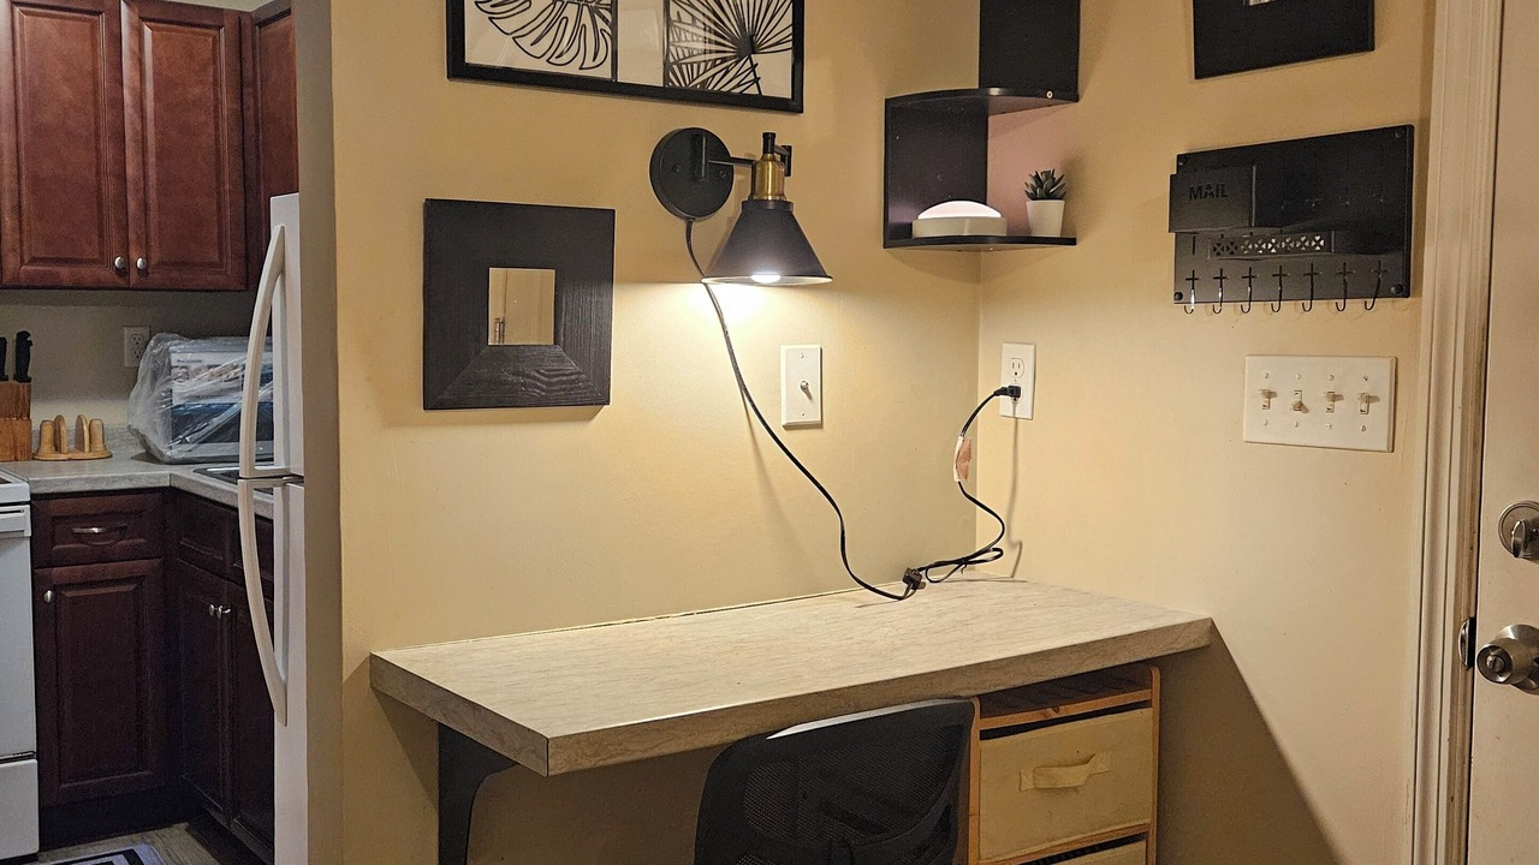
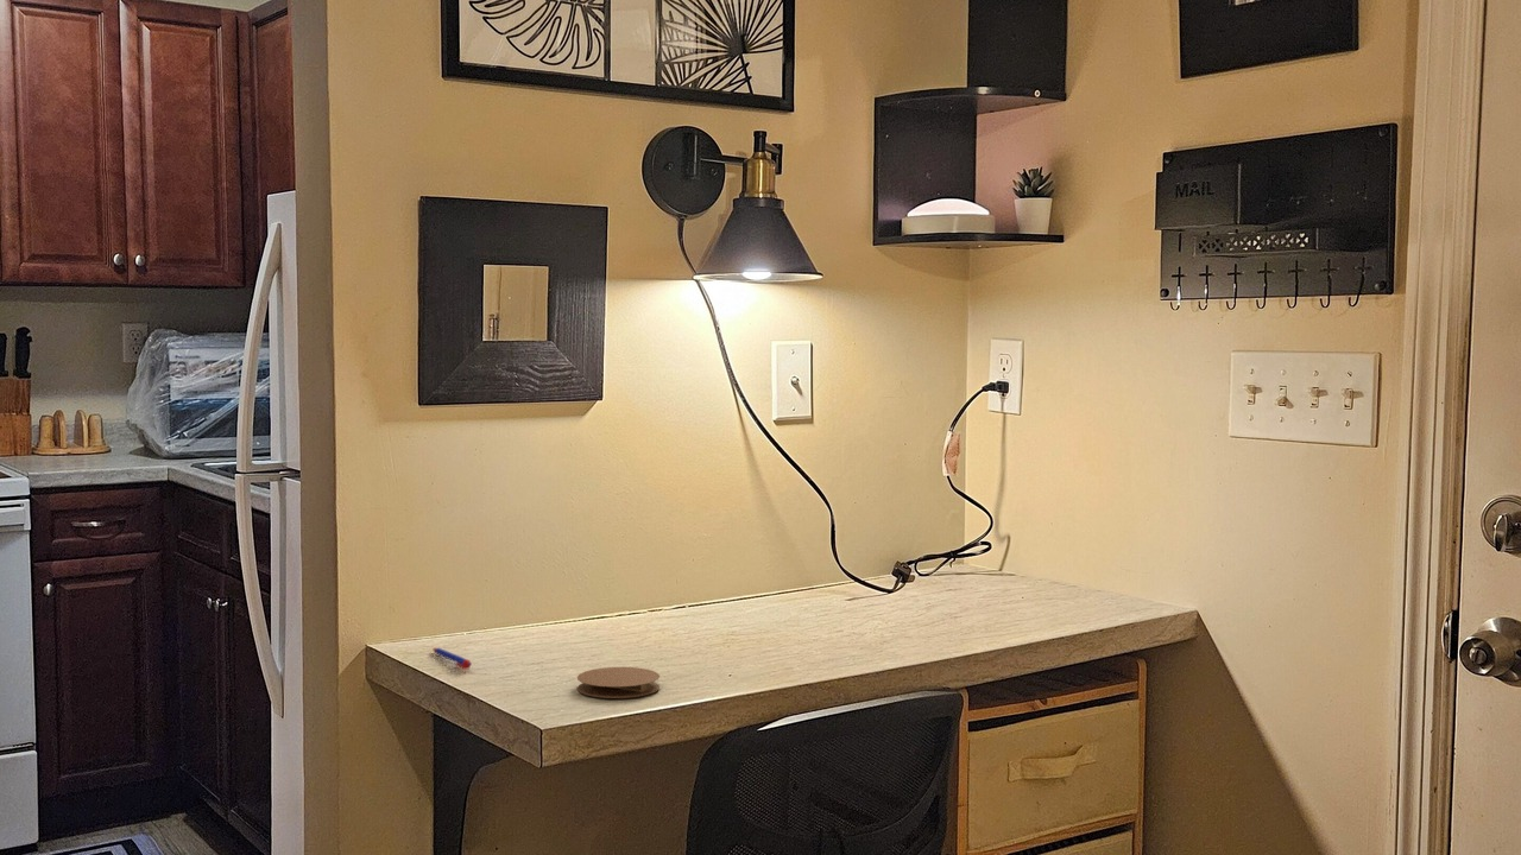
+ pen (450, 656)
+ coaster (618, 682)
